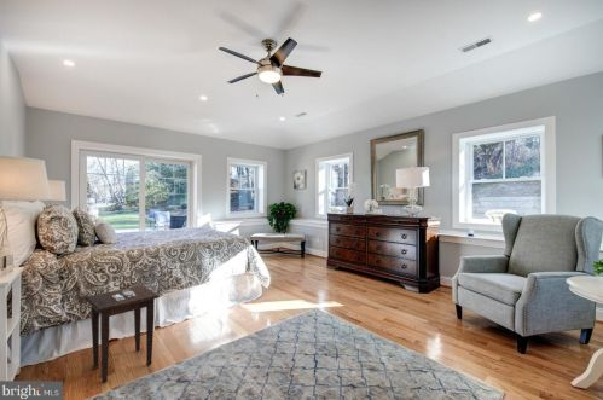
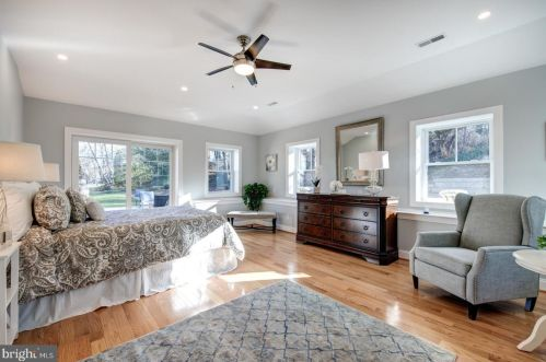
- side table (134, 327)
